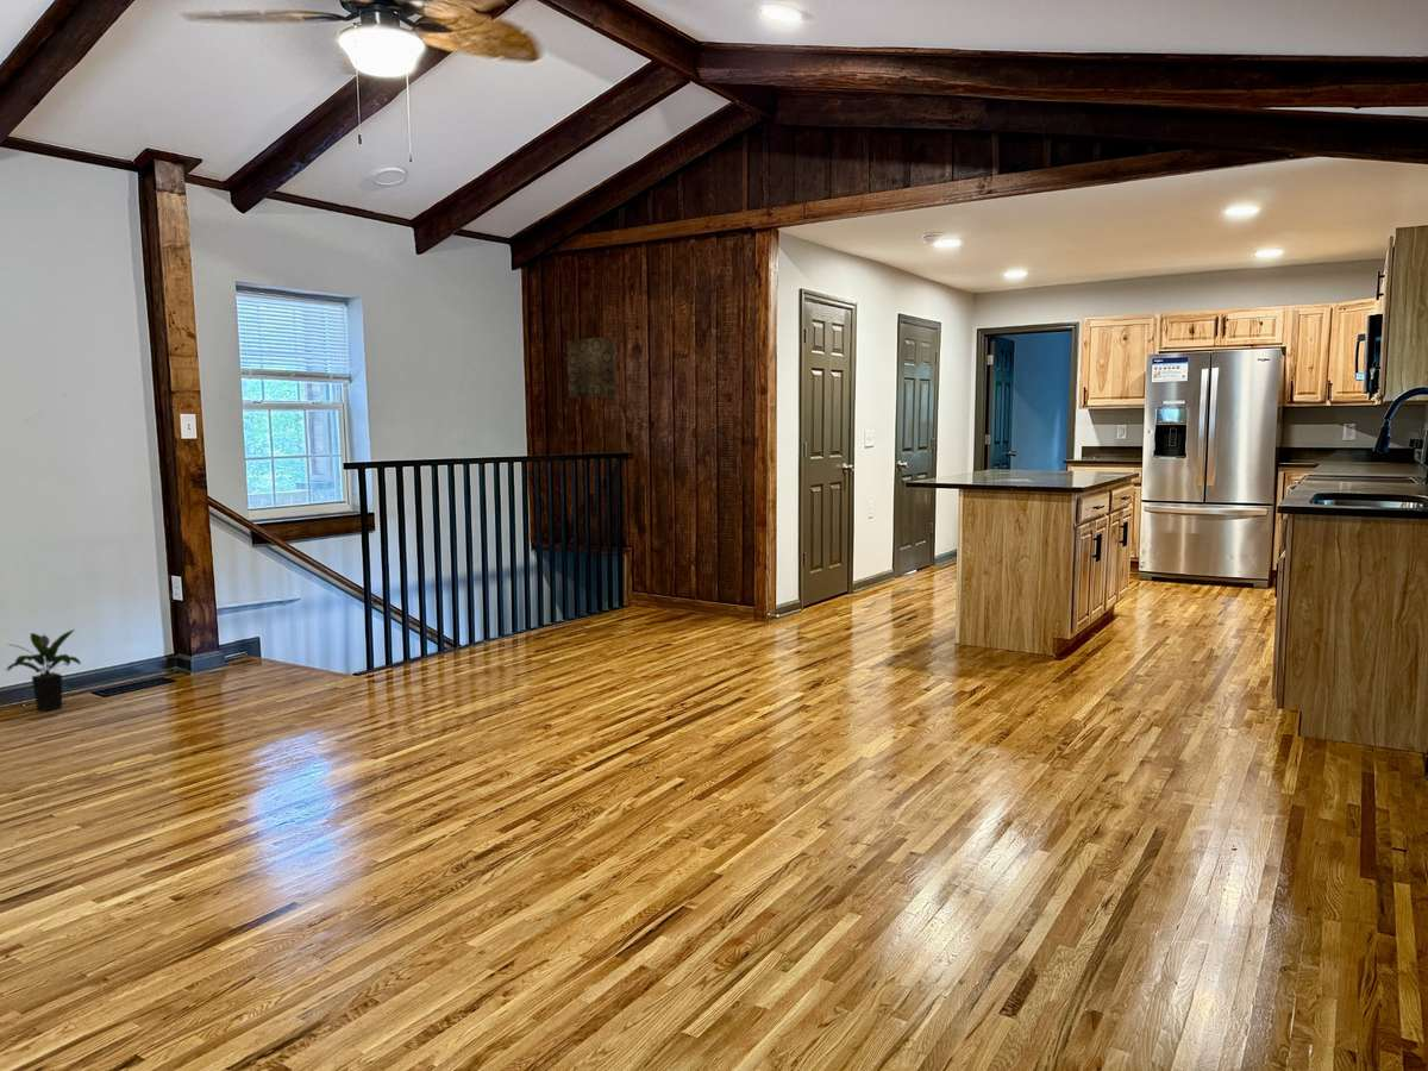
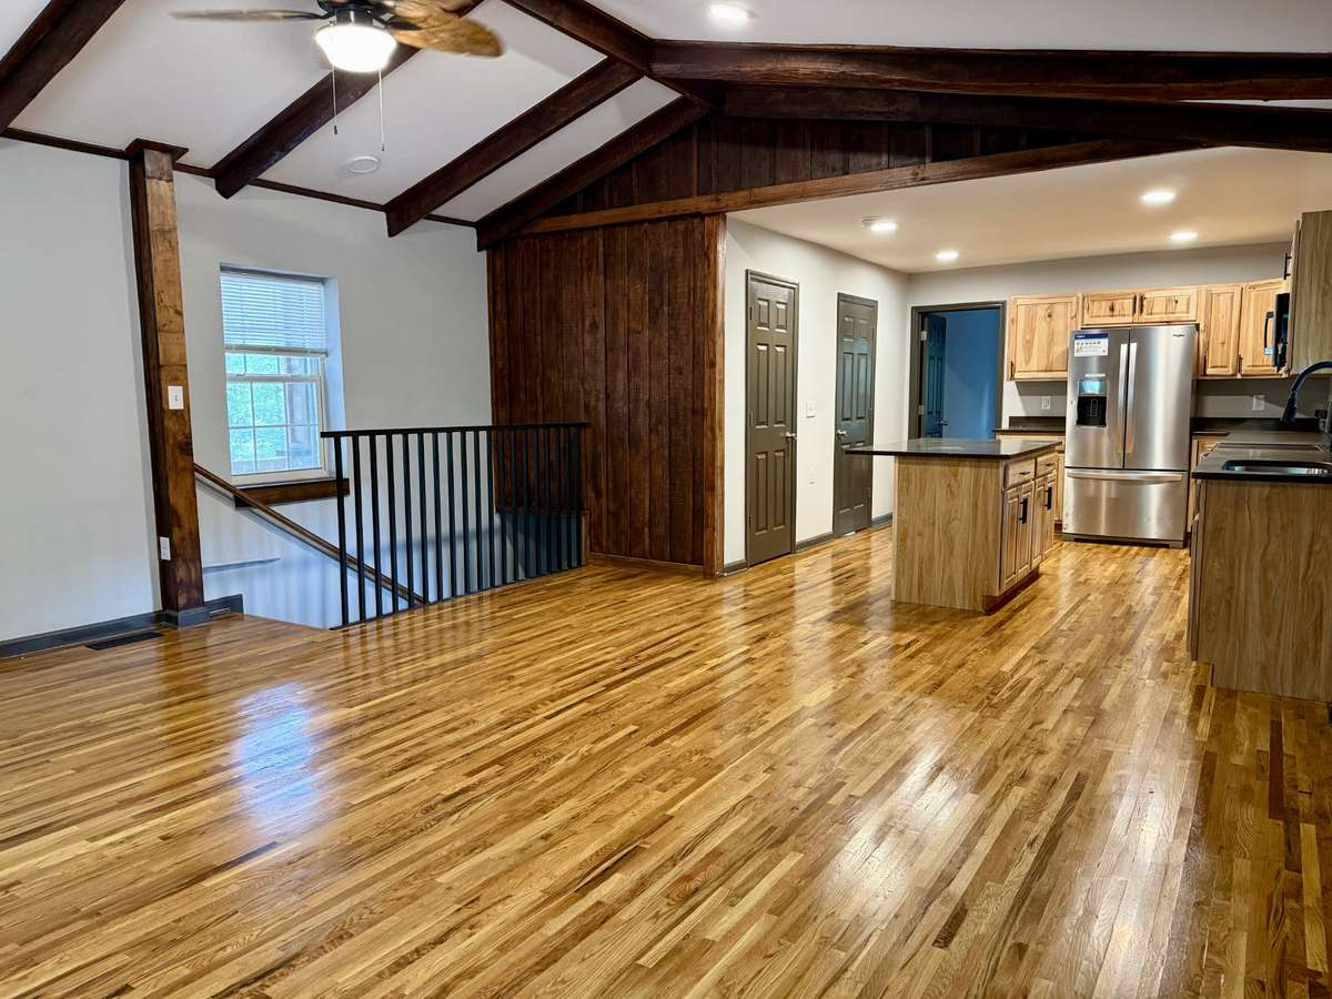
- potted plant (45, 670)
- wall art (590, 368)
